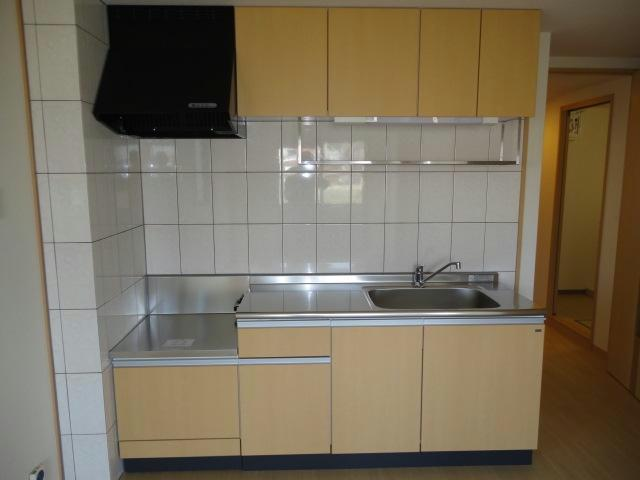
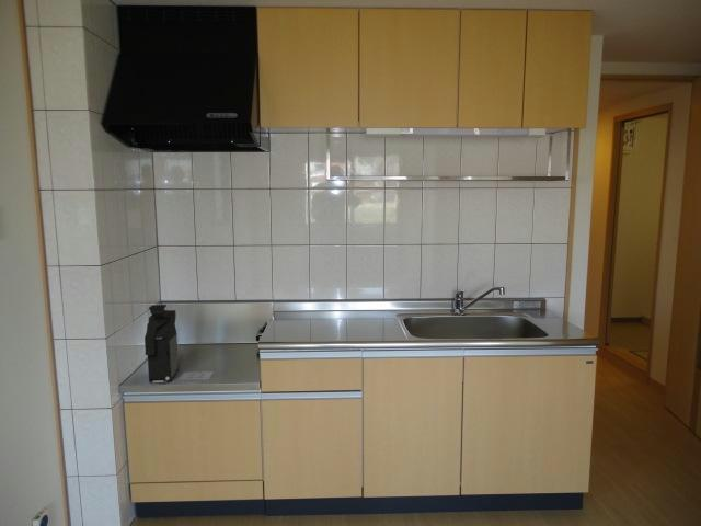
+ coffee maker (161, 340)
